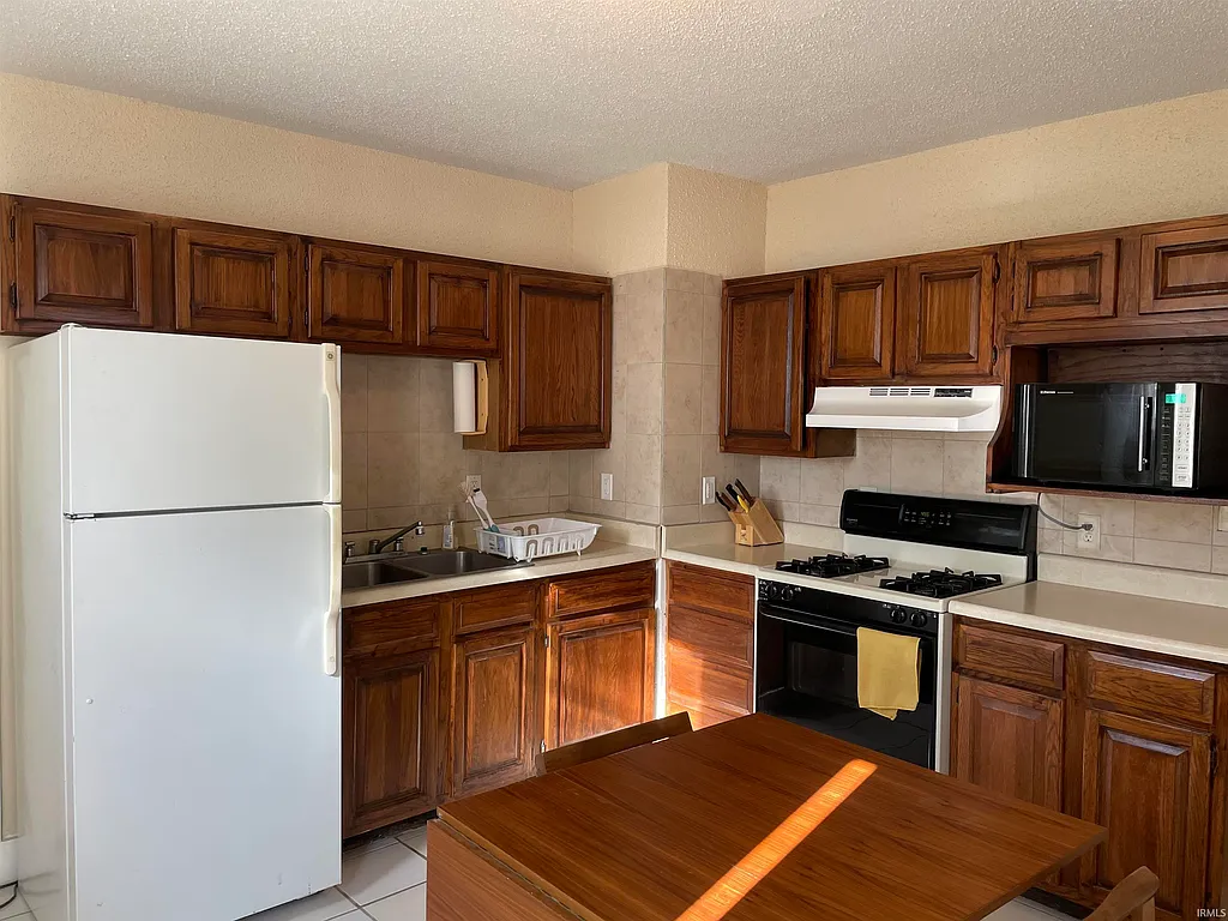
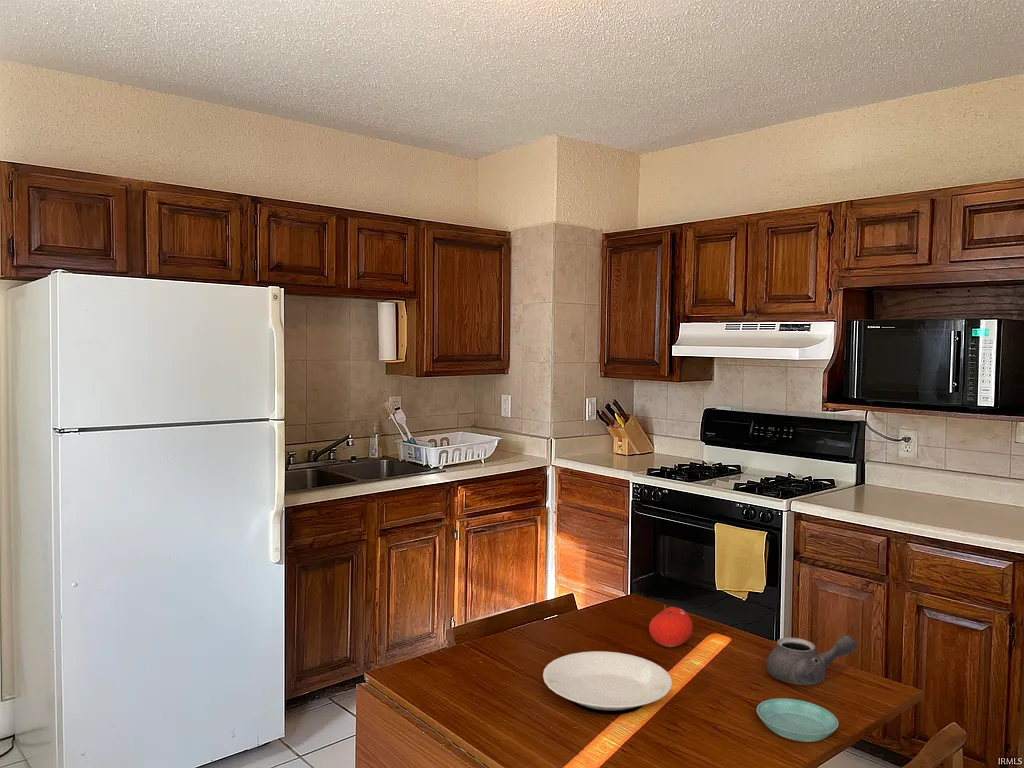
+ plate (606, 685)
+ teapot (813, 657)
+ saucer (796, 721)
+ fruit (670, 625)
